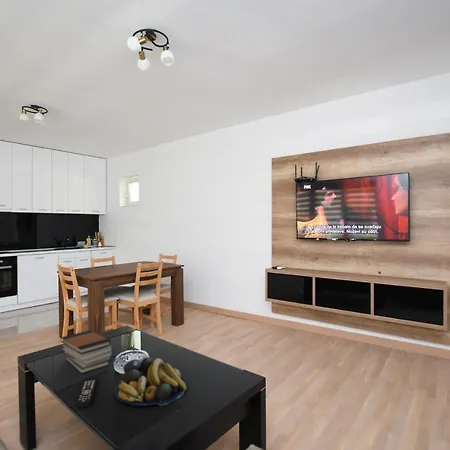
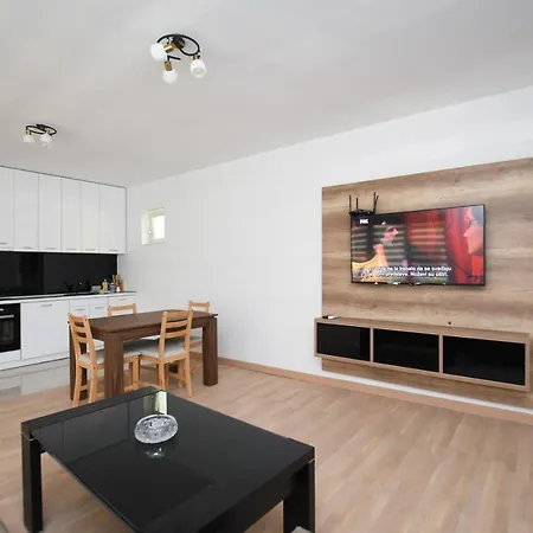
- remote control (87, 390)
- fruit bowl (151, 374)
- book stack (86, 350)
